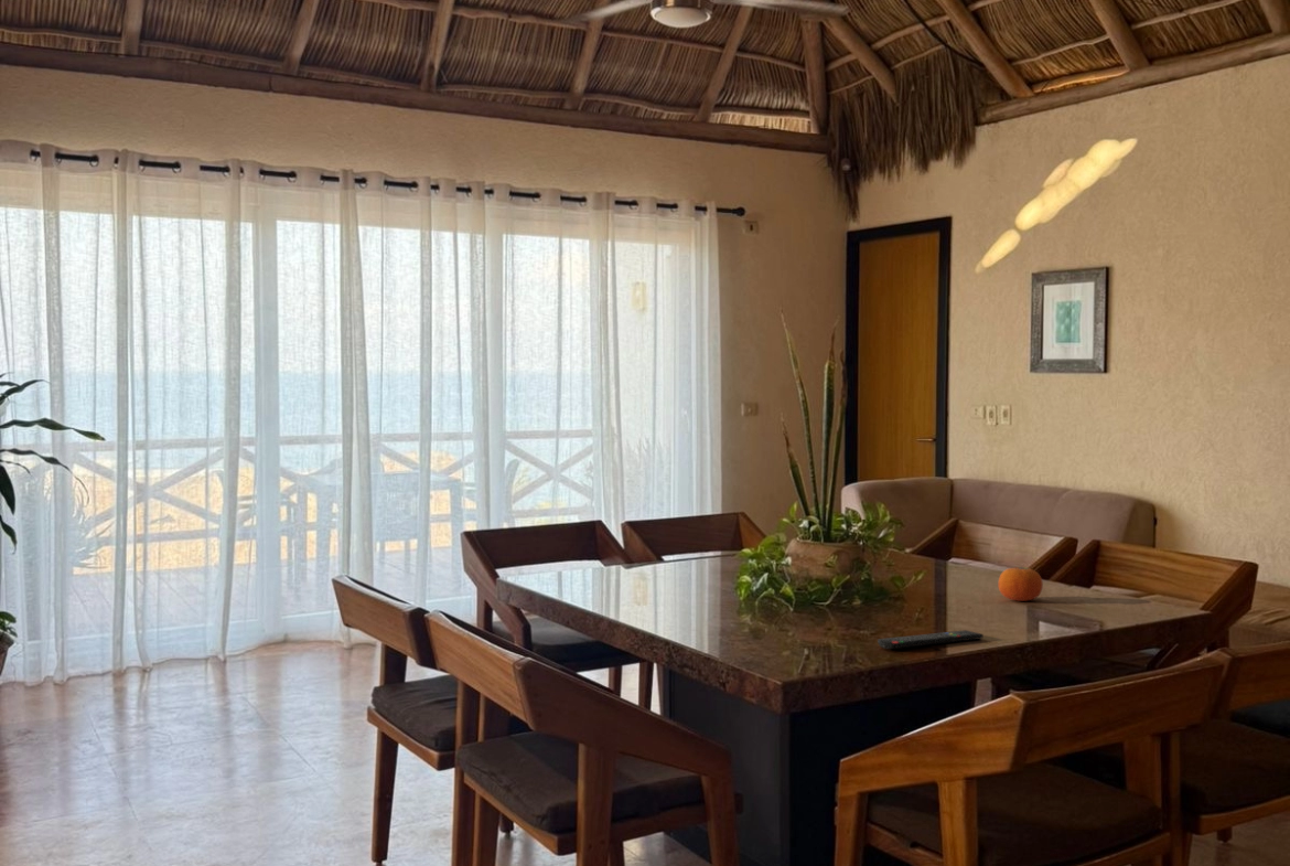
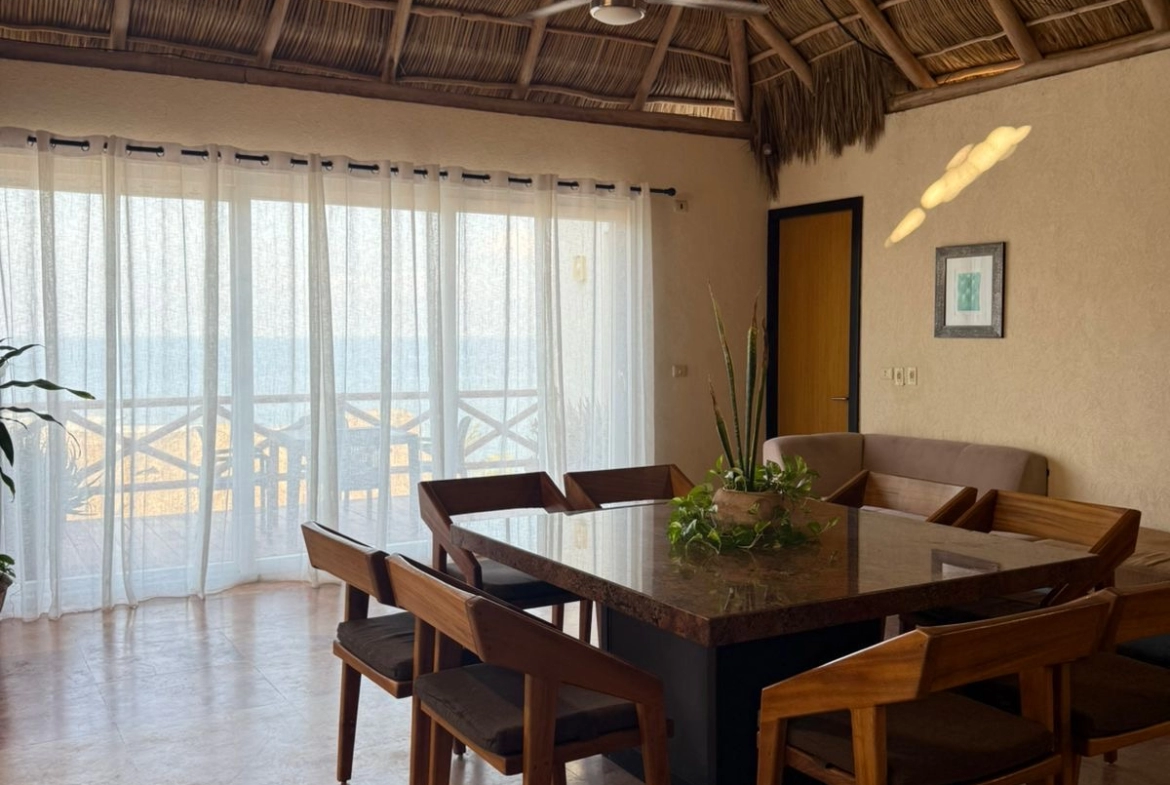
- remote control (929, 640)
- fruit (1020, 584)
